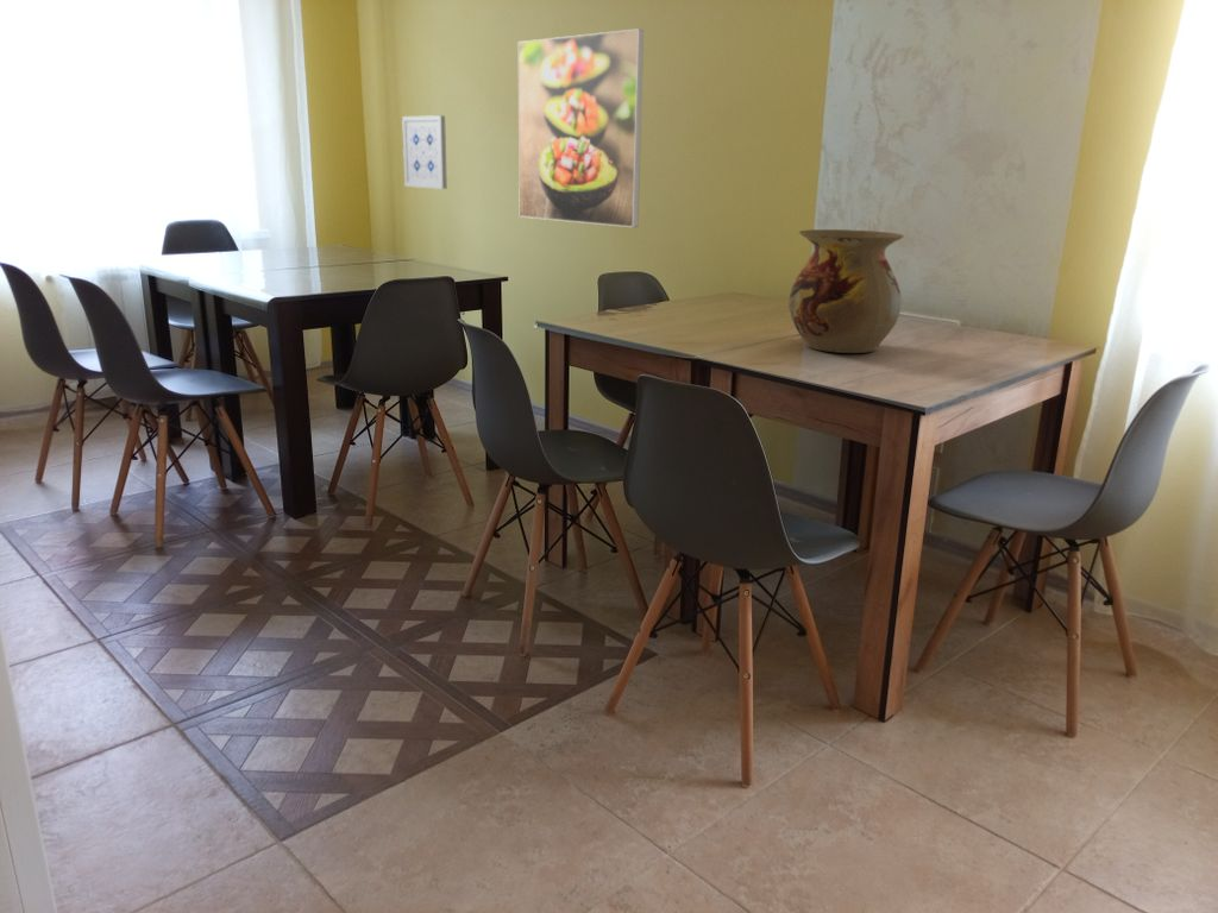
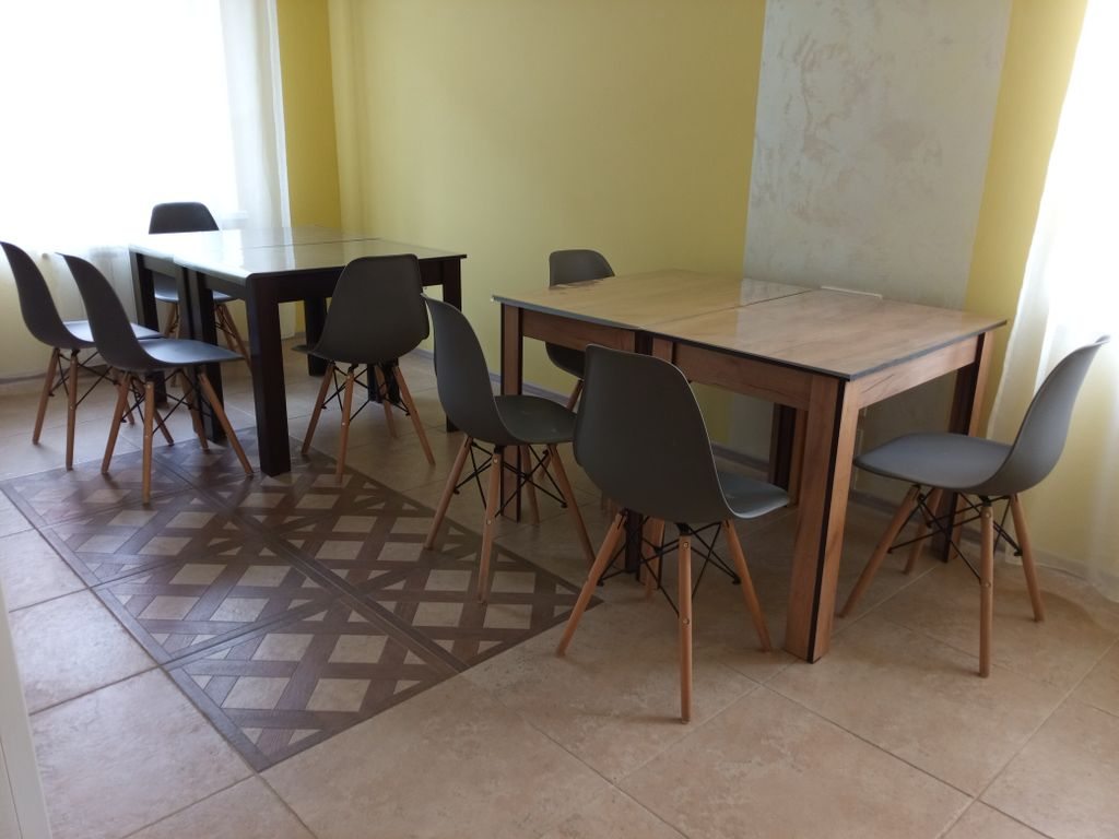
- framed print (576, 131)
- vase (845, 290)
- wall art (423, 152)
